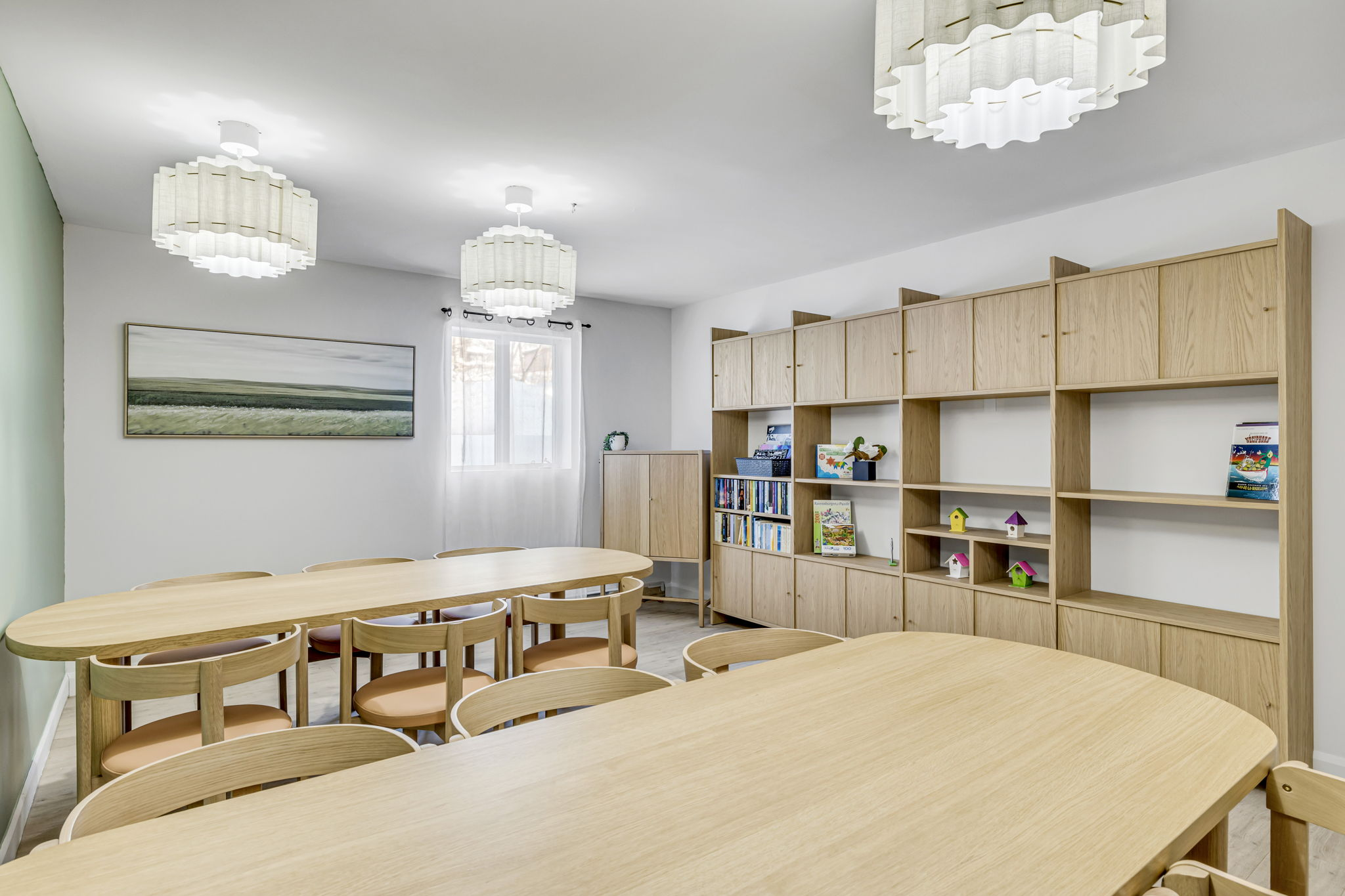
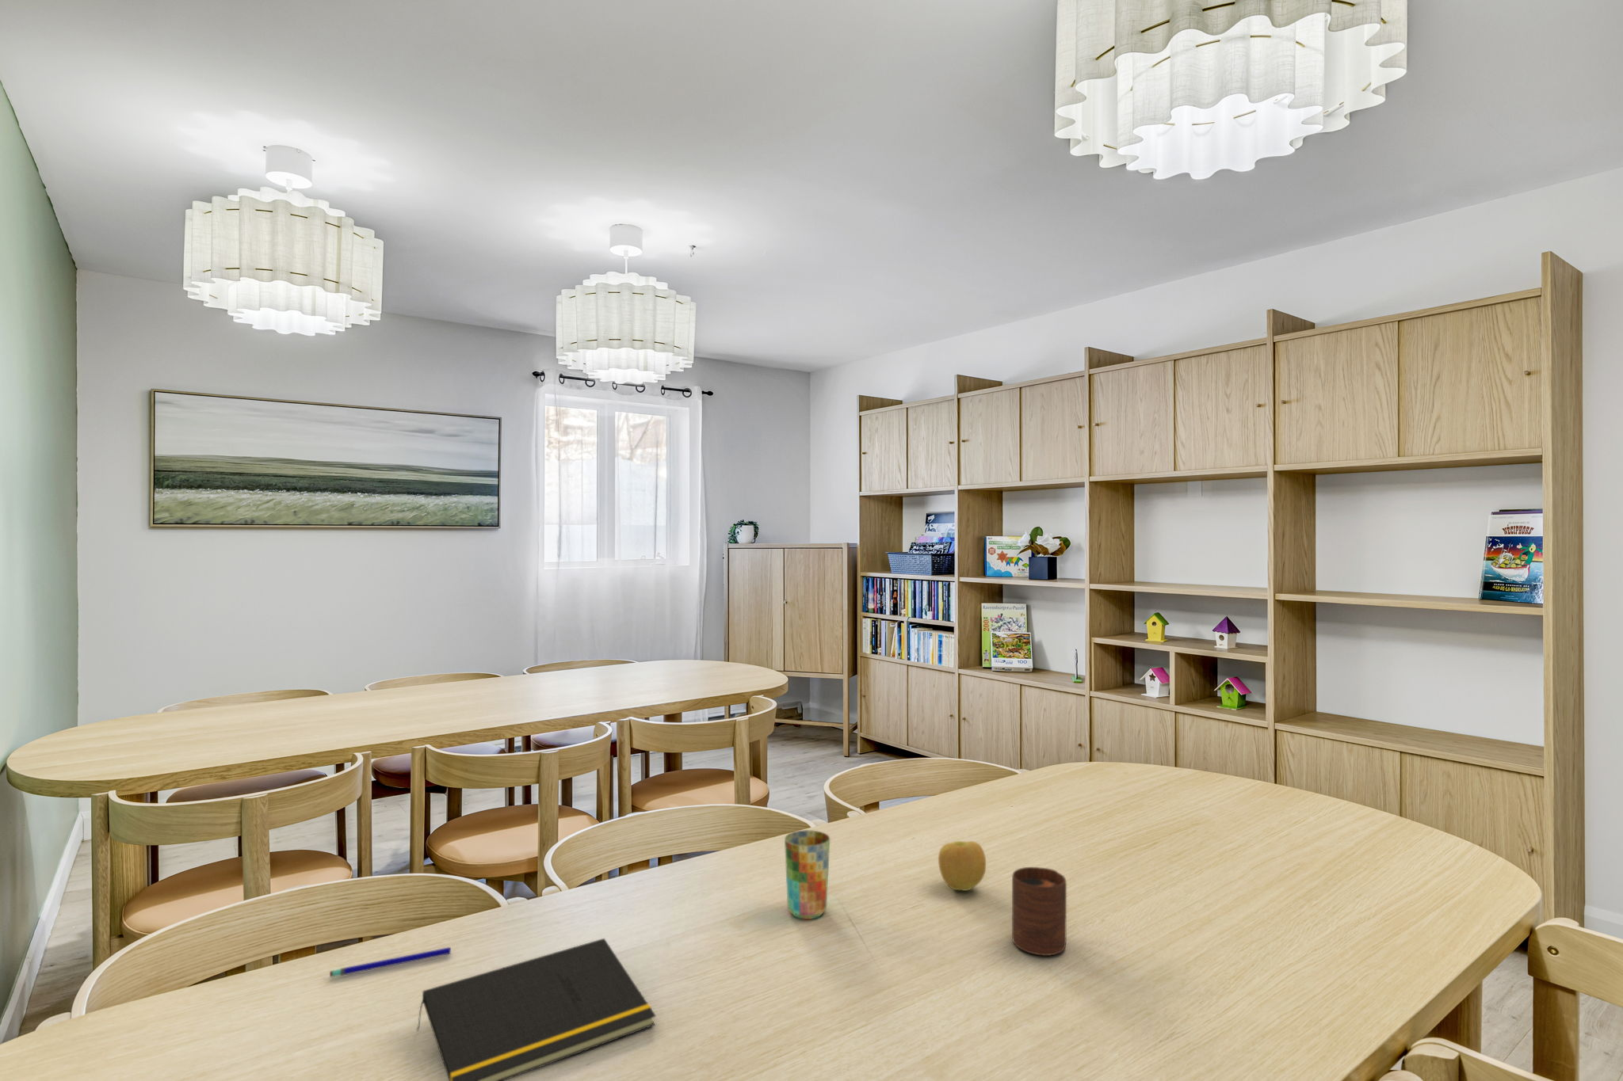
+ apple (962, 865)
+ cup (807, 875)
+ pen (391, 962)
+ cup (1039, 907)
+ notepad (539, 1007)
